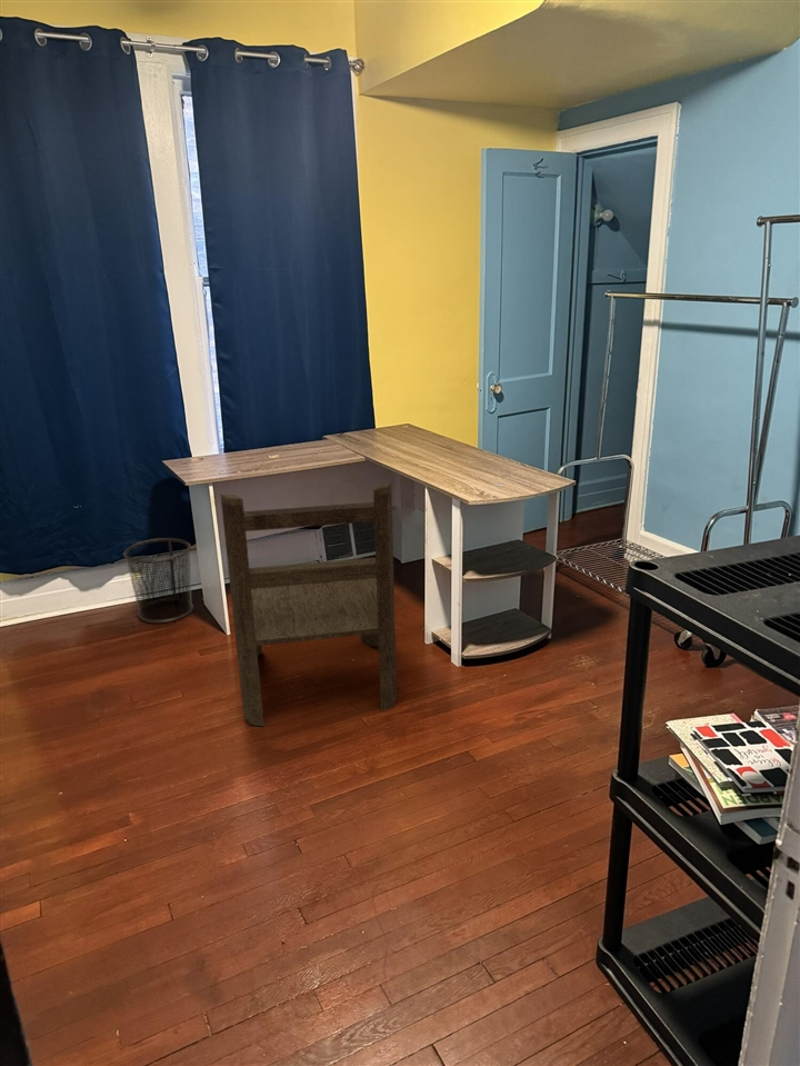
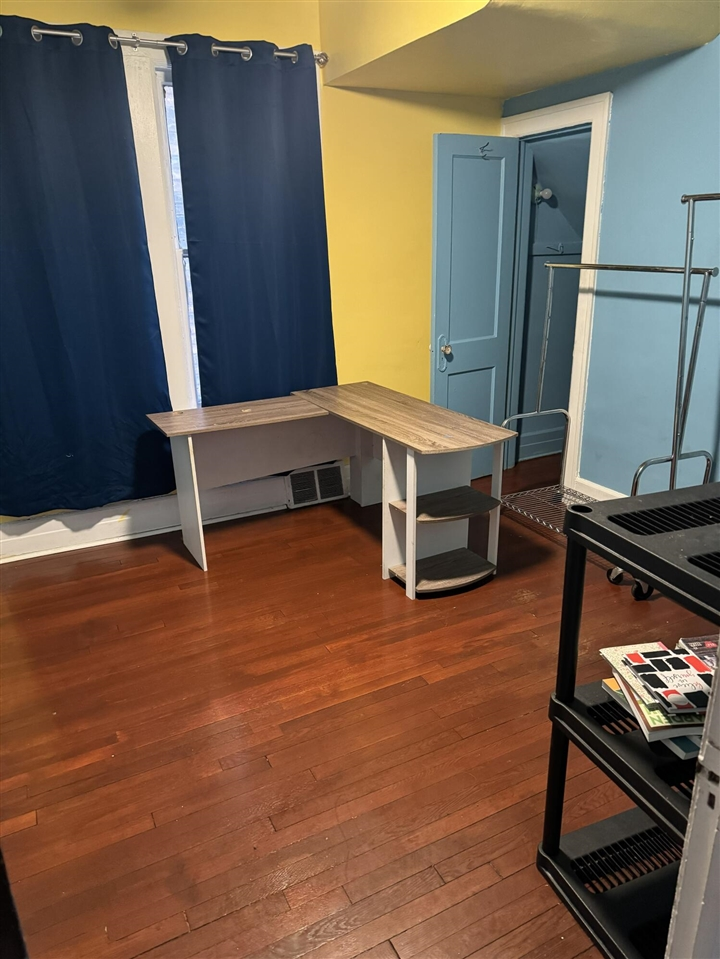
- chair (310, 580)
- waste bin (161, 580)
